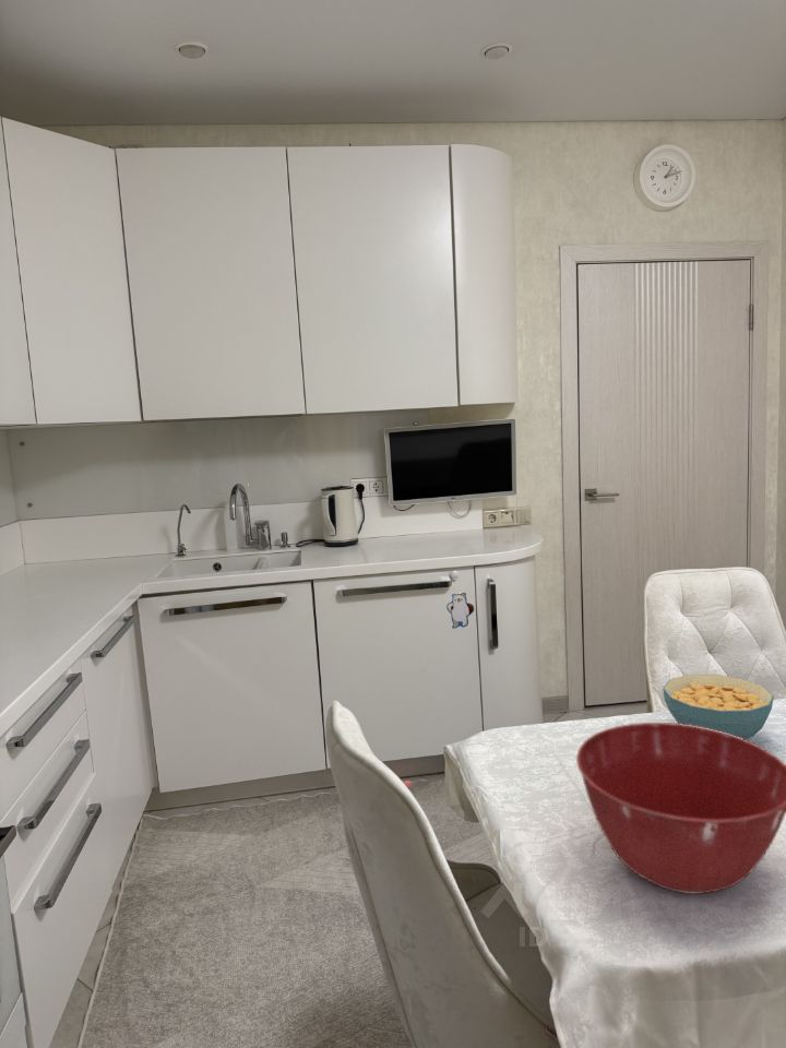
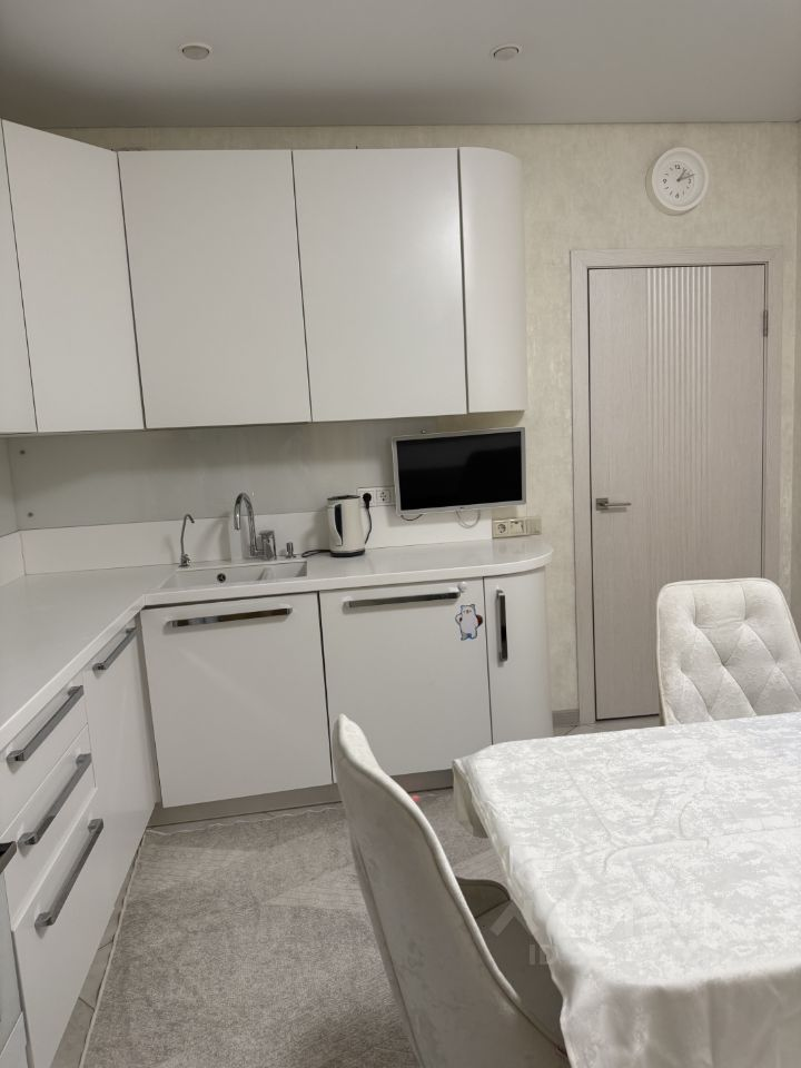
- mixing bowl (680, 814)
- cereal bowl (716, 715)
